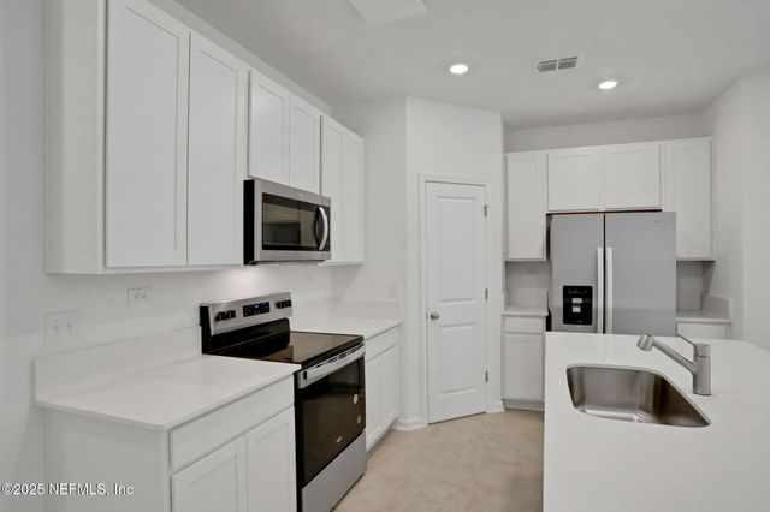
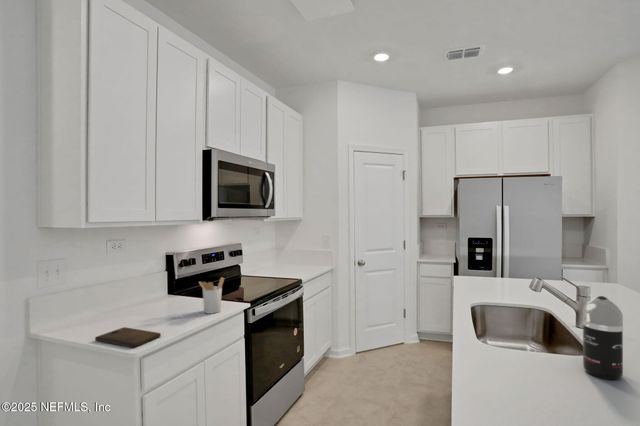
+ spray bottle (602, 334)
+ cutting board (128, 336)
+ utensil holder (210, 295)
